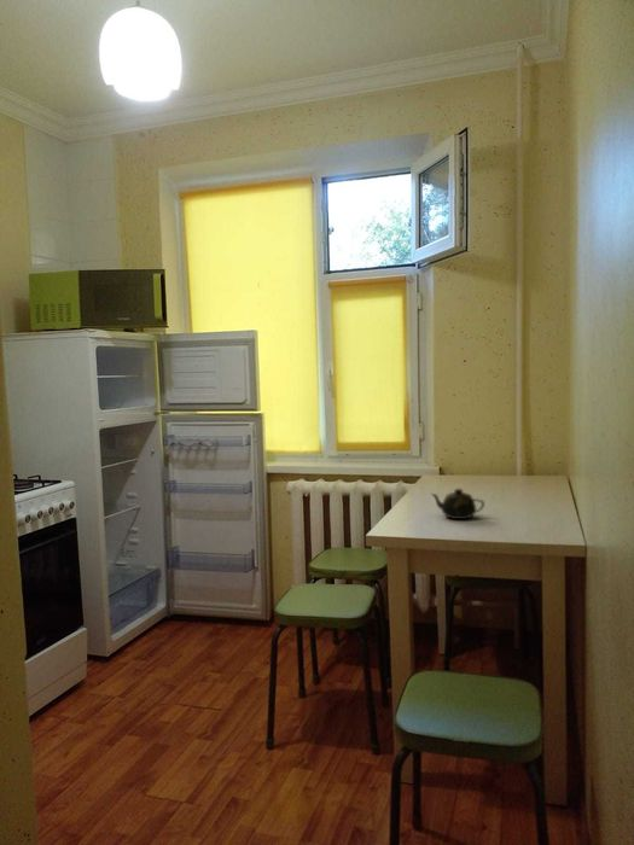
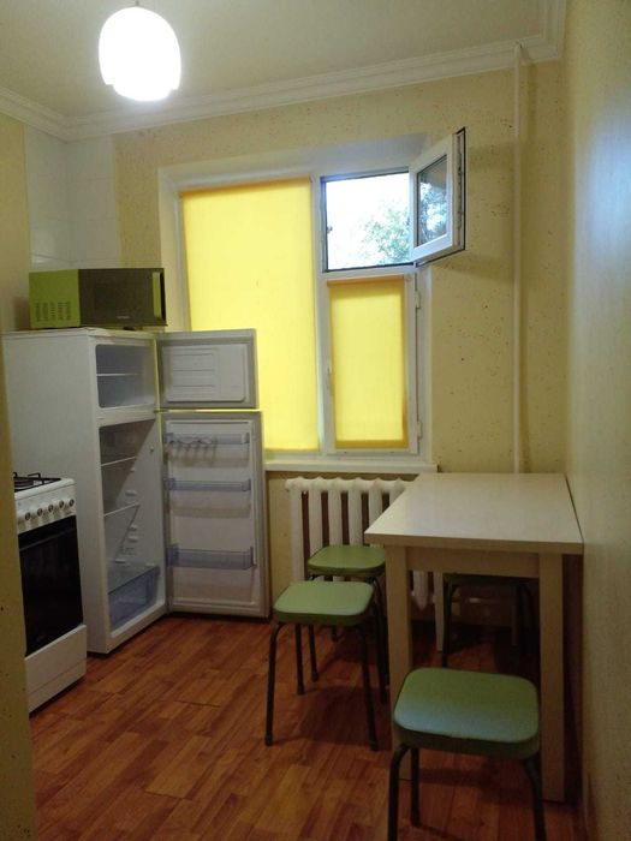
- teapot (456, 502)
